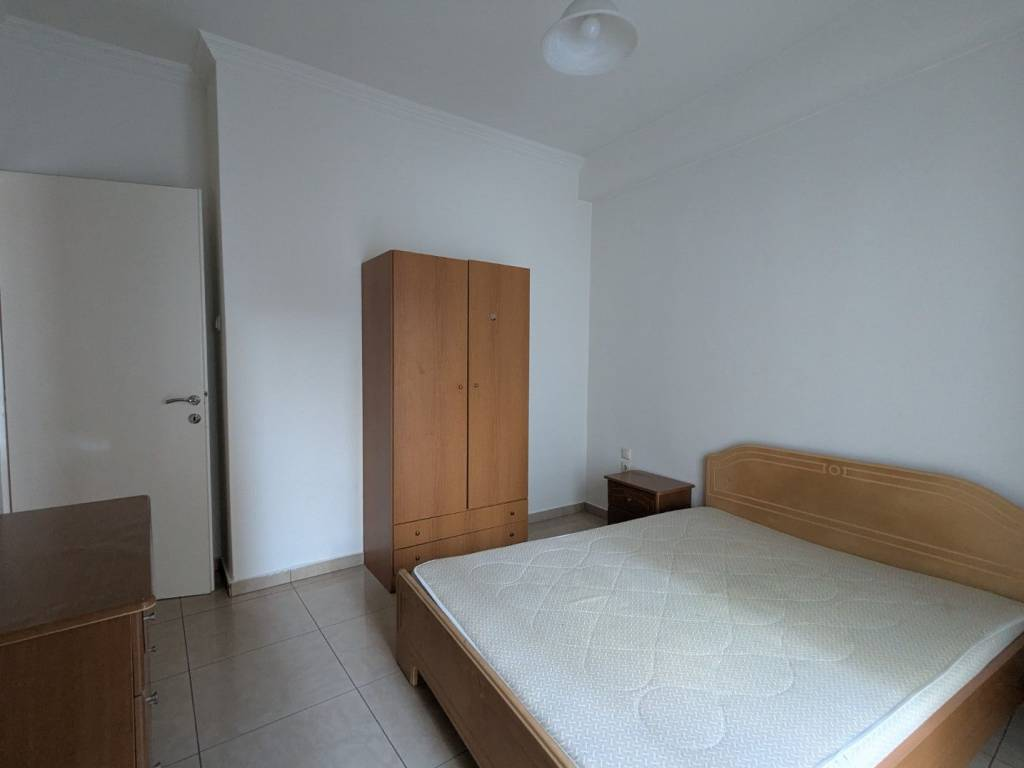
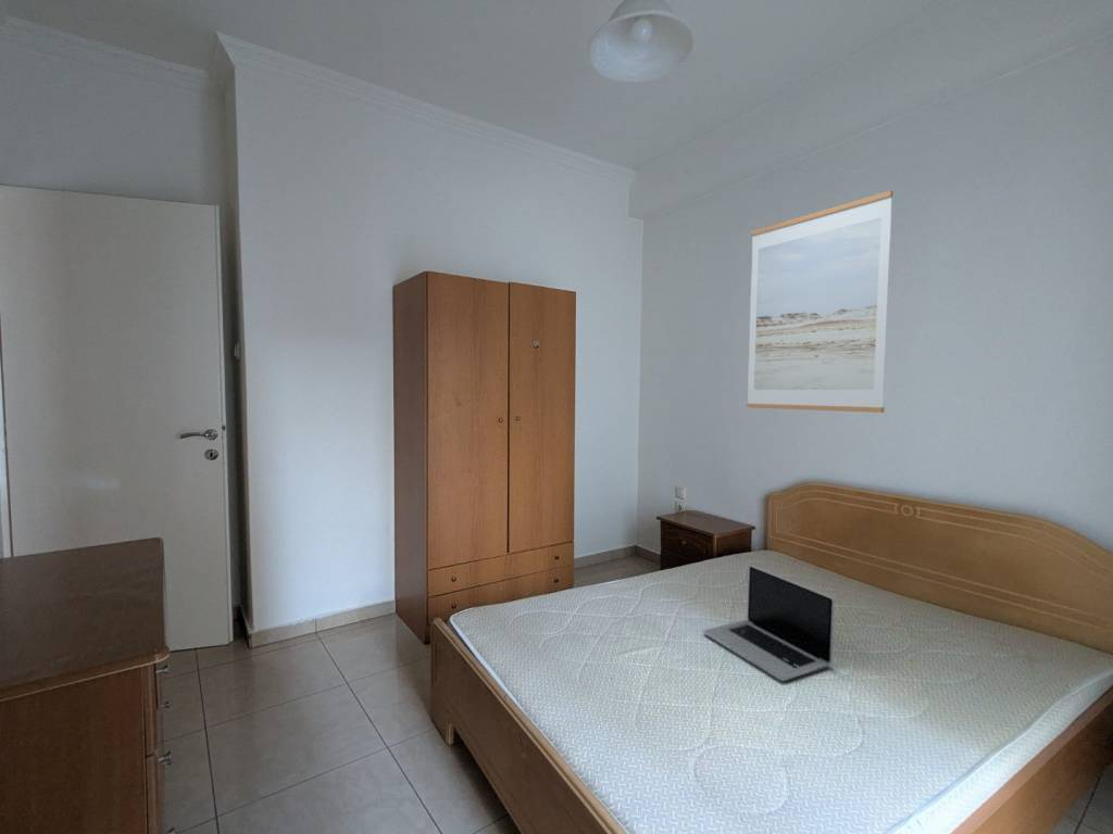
+ laptop (764, 617)
+ wall art (811, 312)
